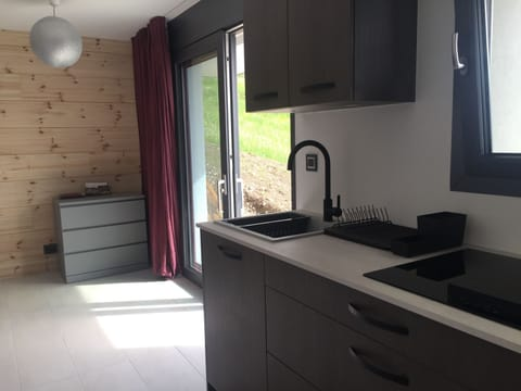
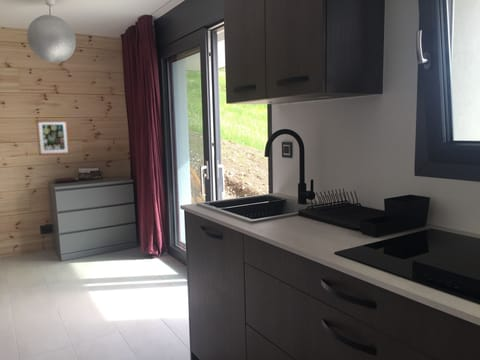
+ wall art (53, 137)
